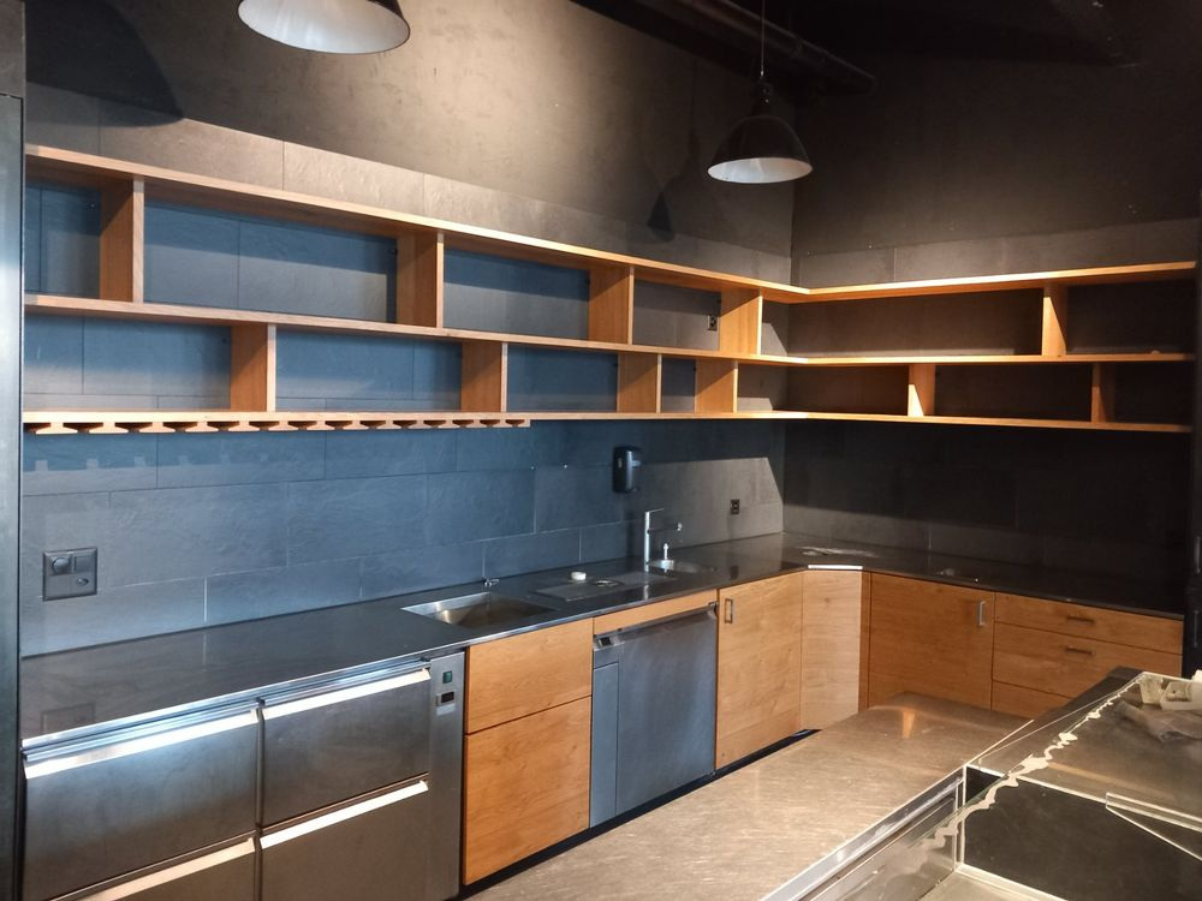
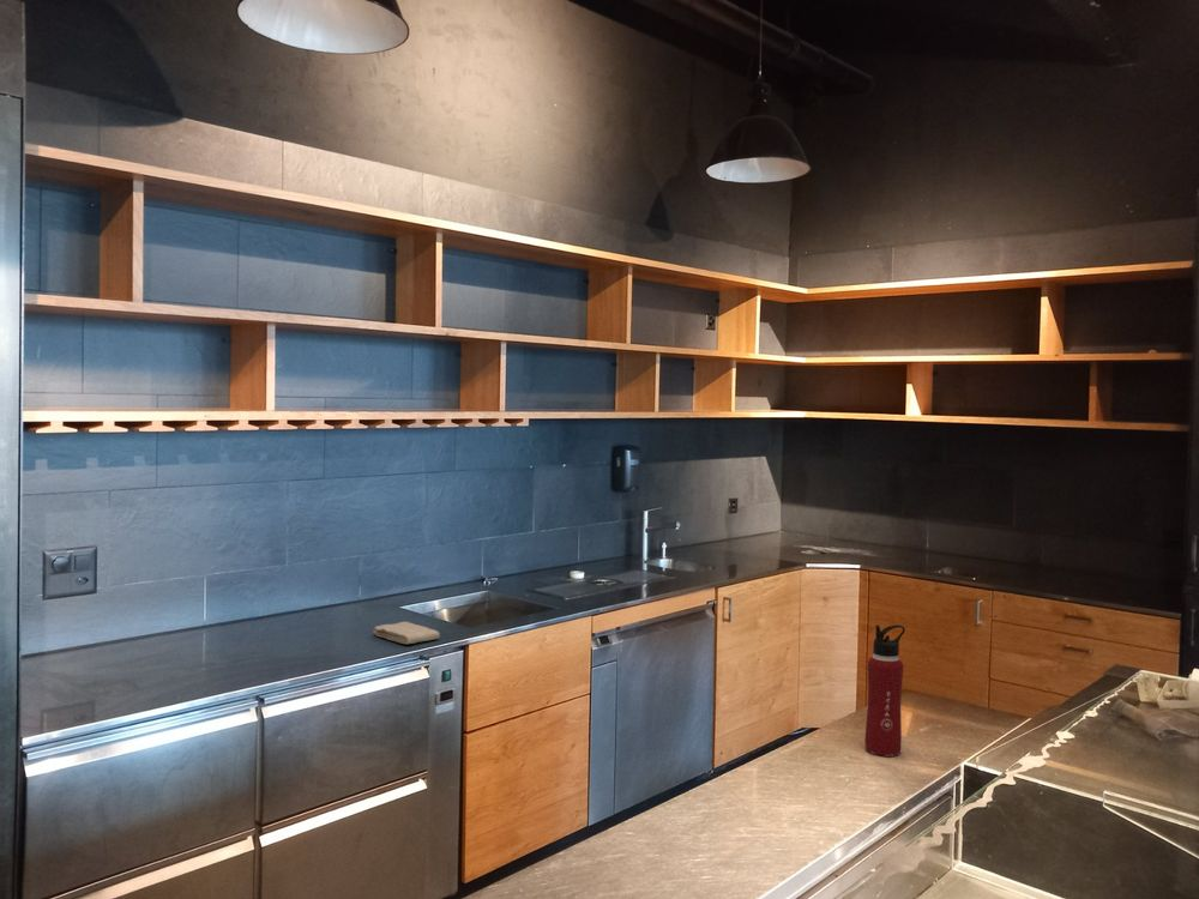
+ water bottle (885, 687)
+ washcloth (405, 632)
